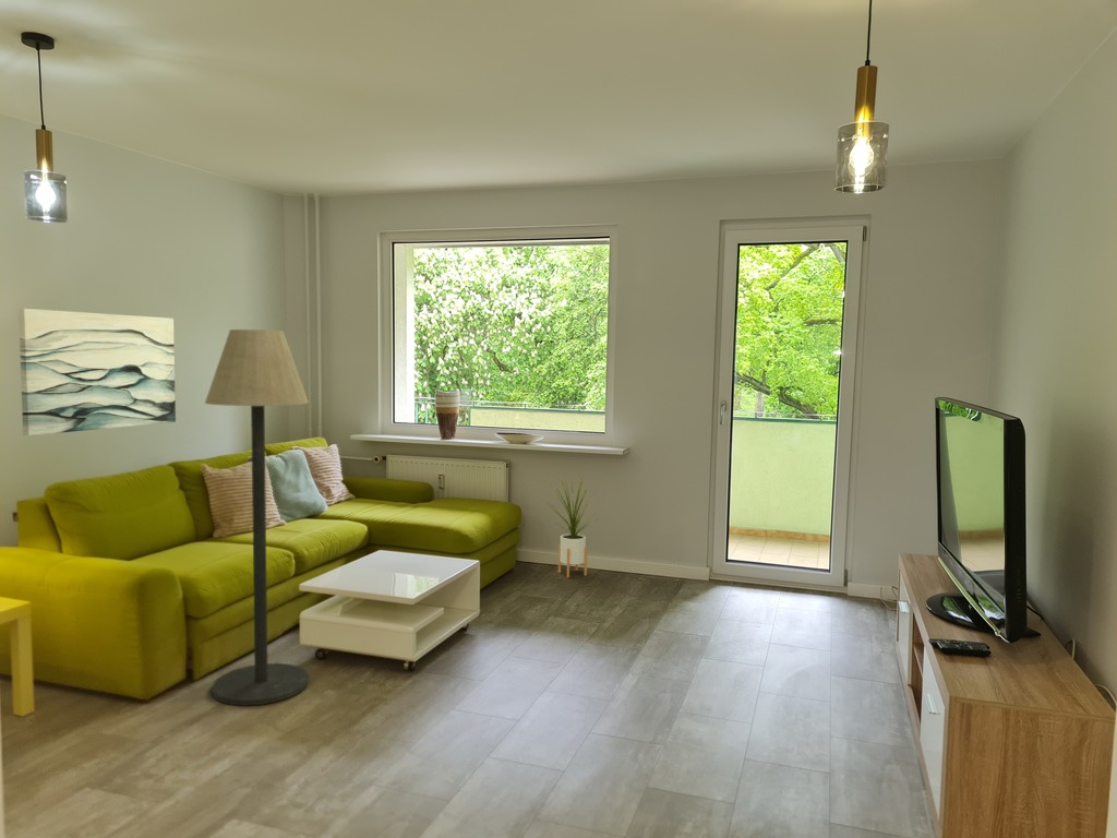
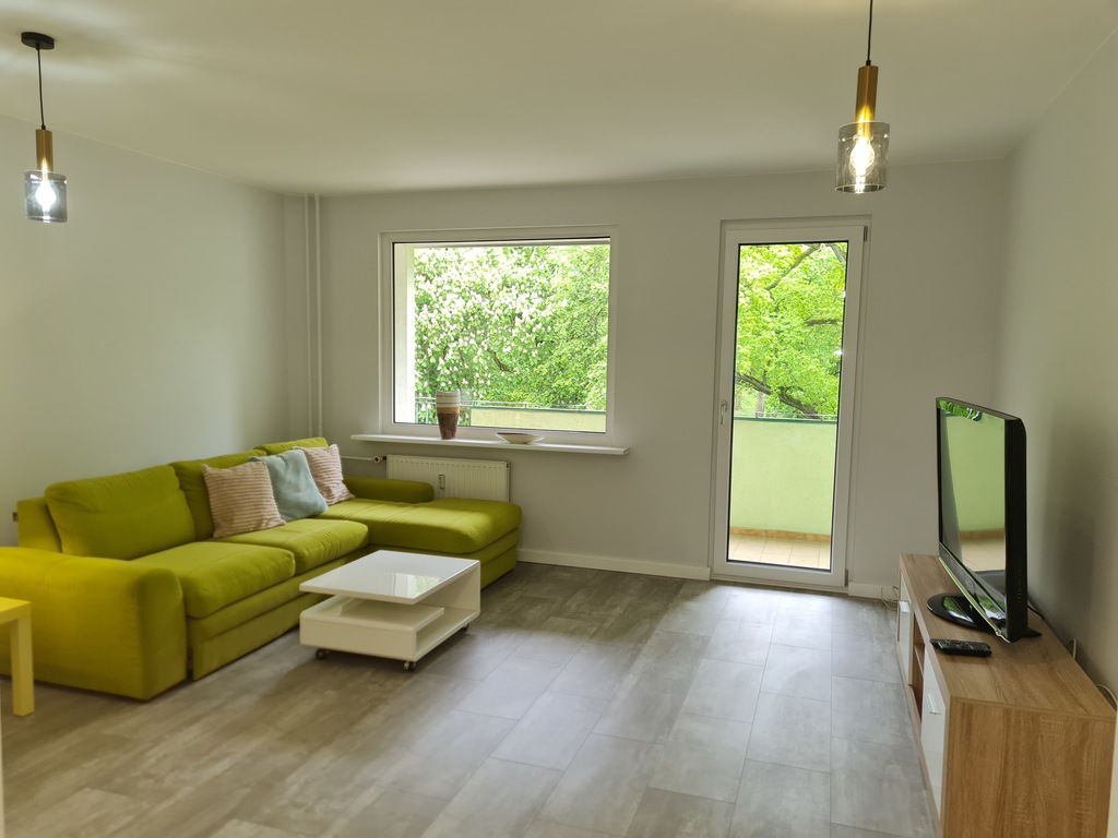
- wall art (105, 371)
- floor lamp (259, 511)
- house plant (574, 524)
